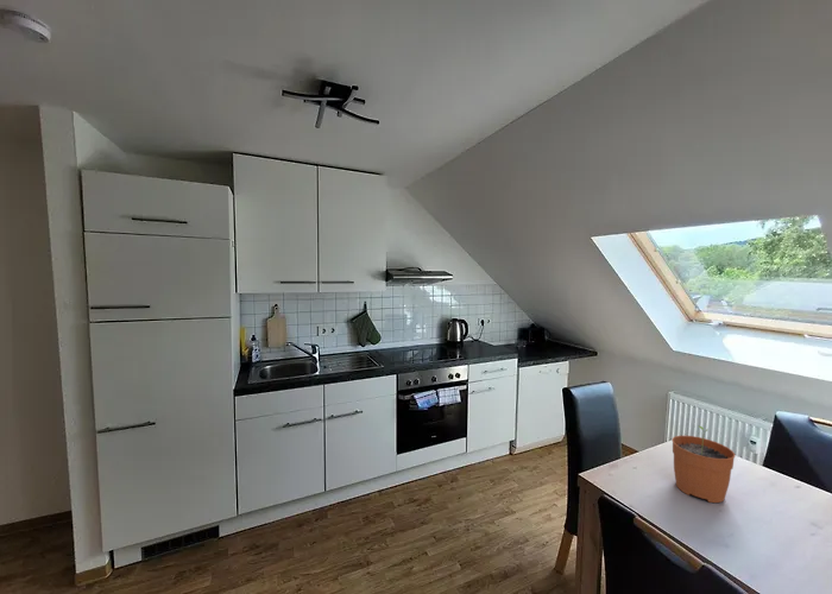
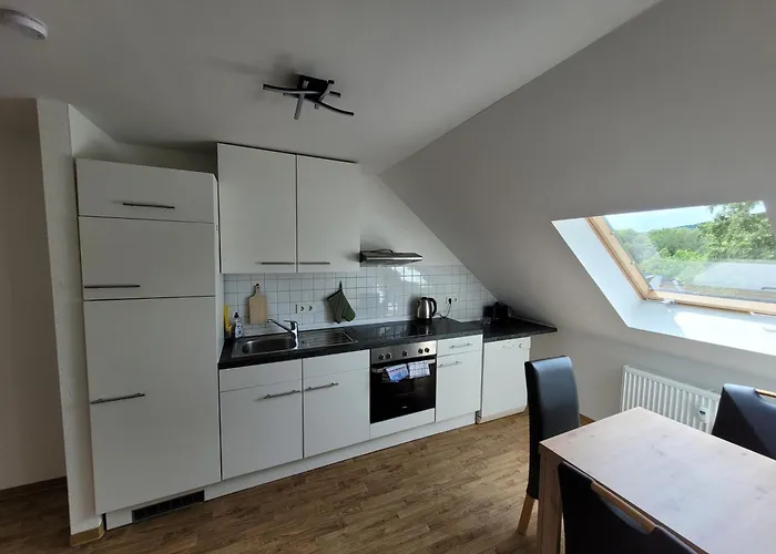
- plant pot (701, 457)
